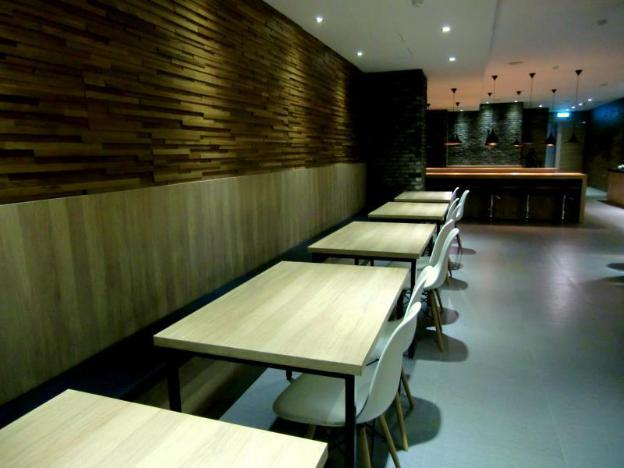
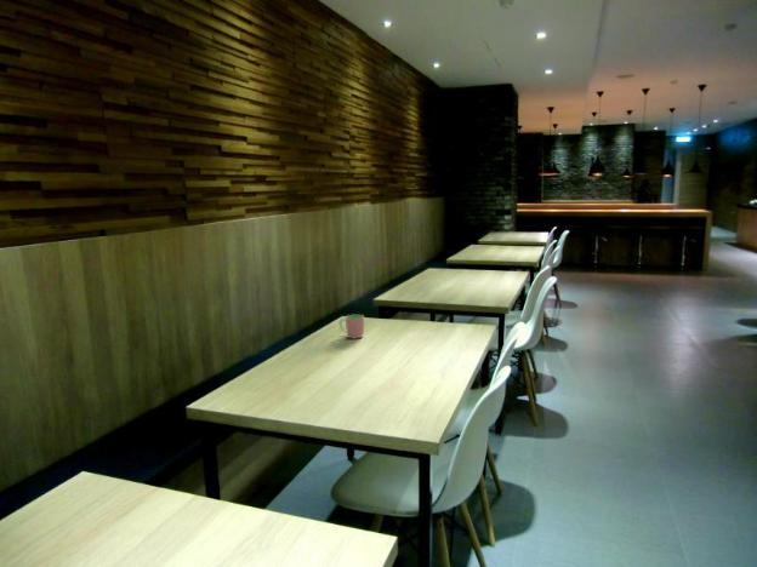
+ cup (352, 326)
